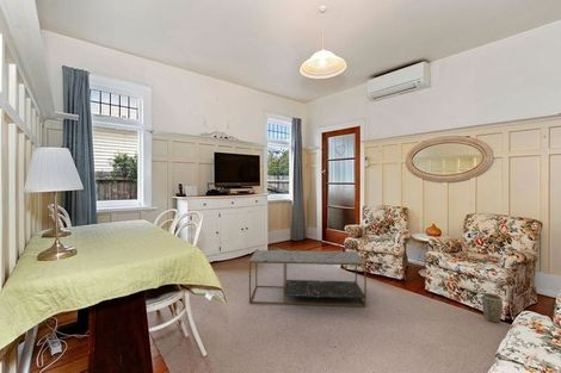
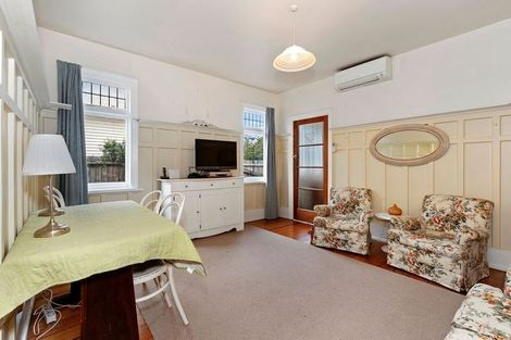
- plant pot (492, 307)
- coffee table (306, 280)
